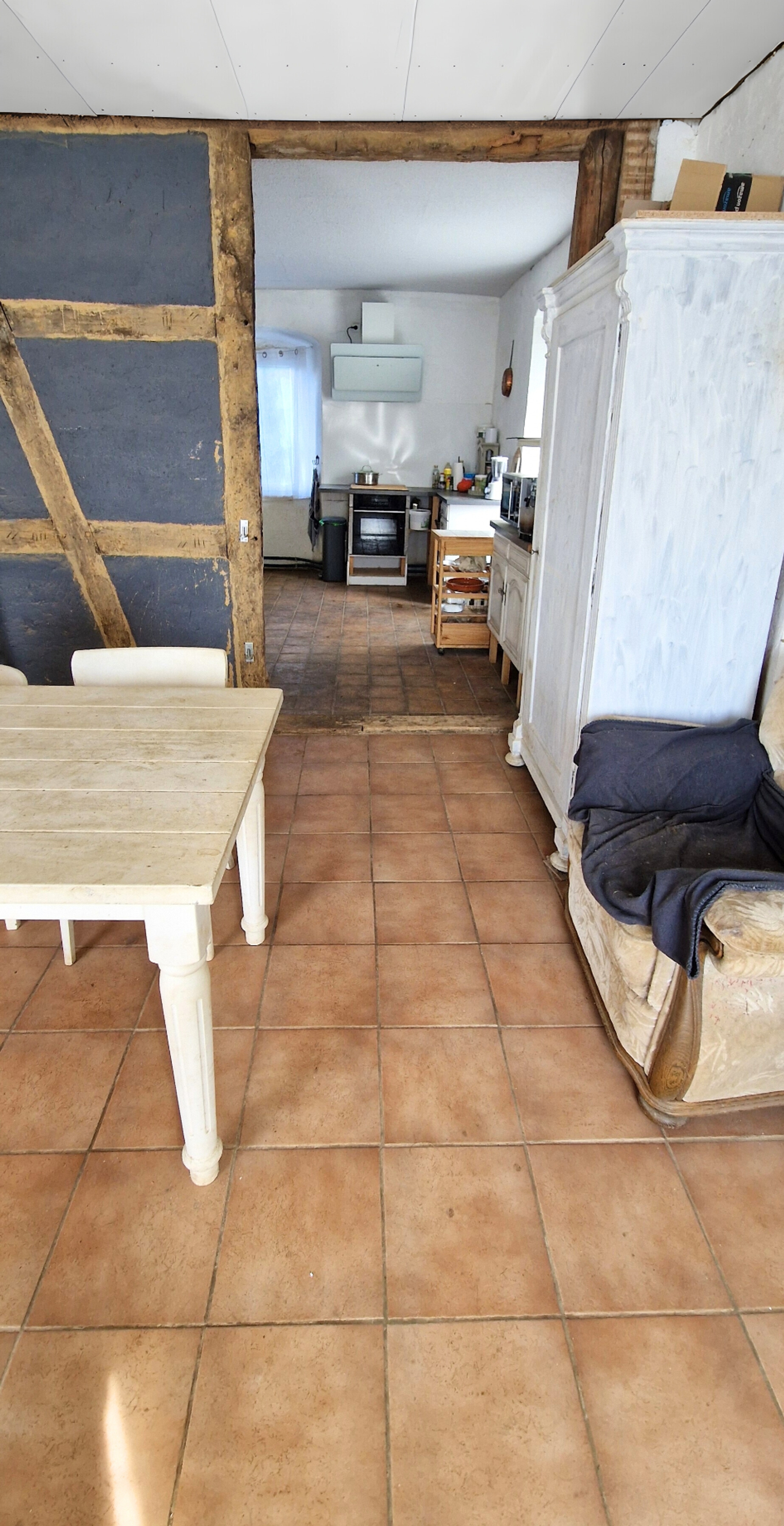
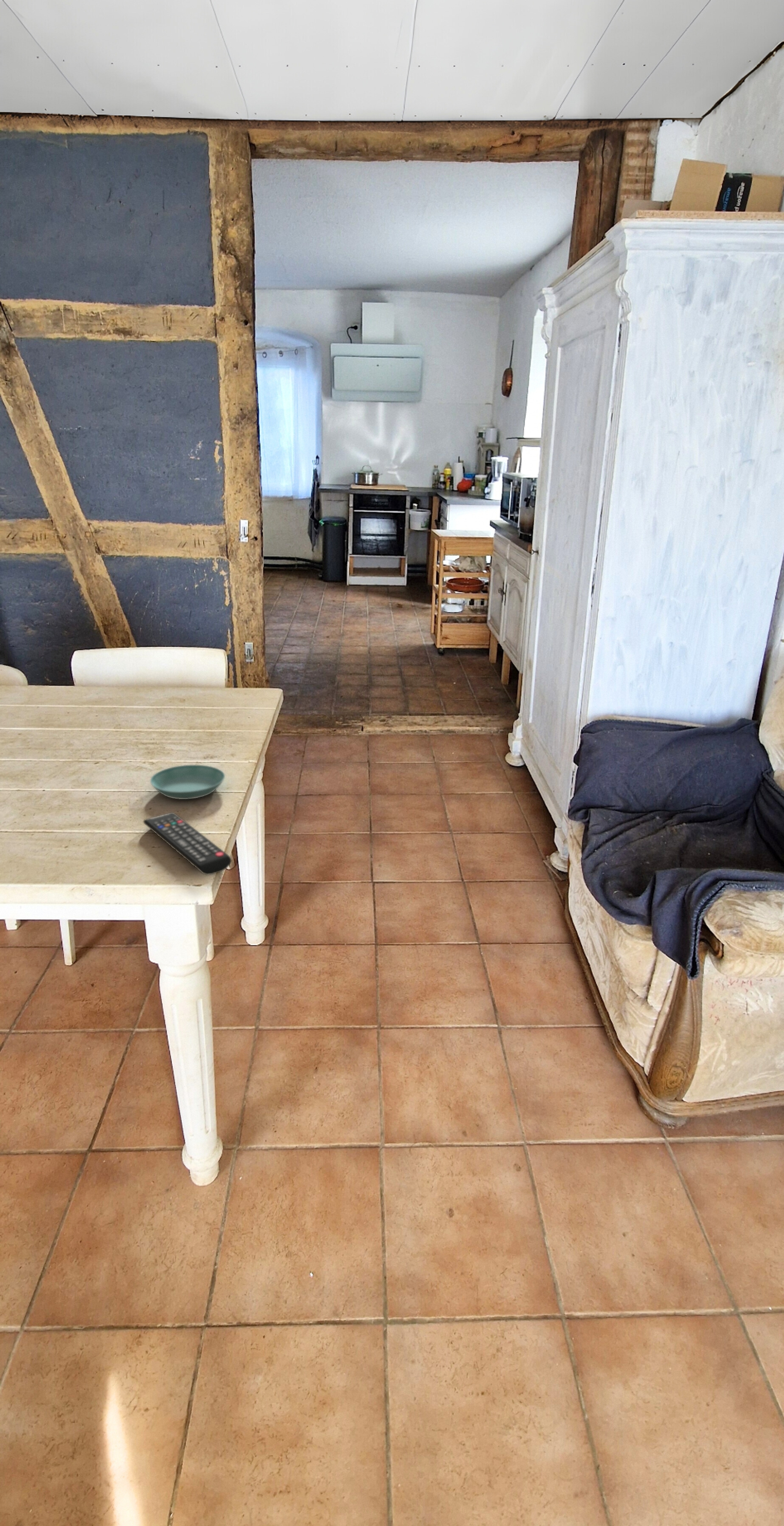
+ saucer (188, 783)
+ remote control (185, 841)
